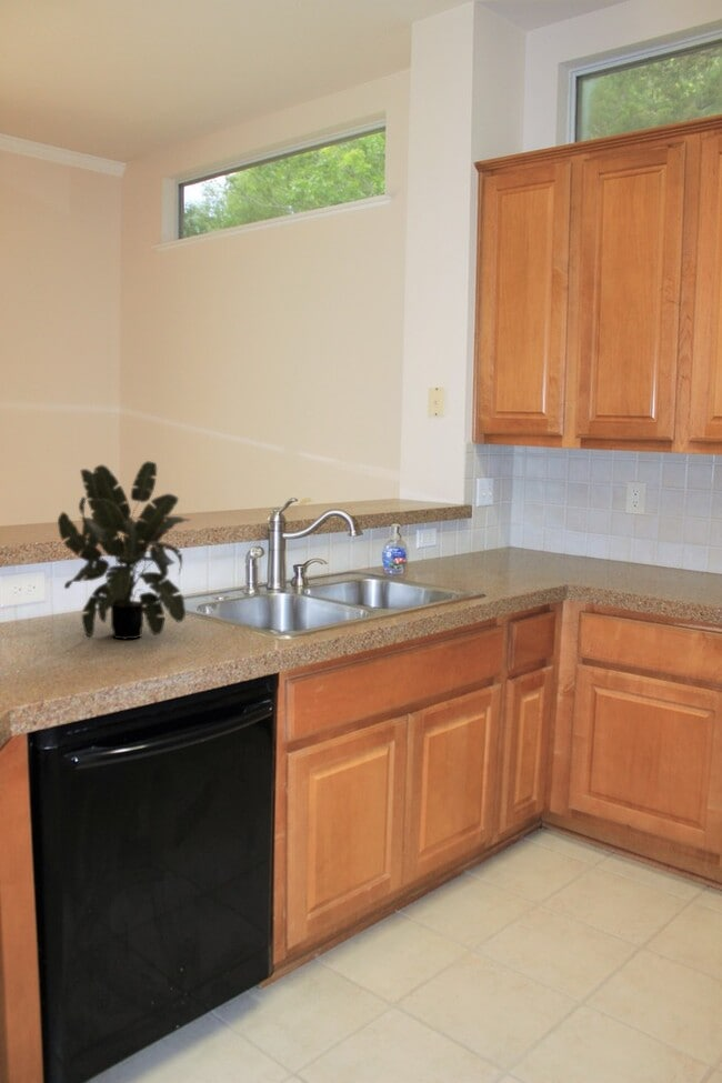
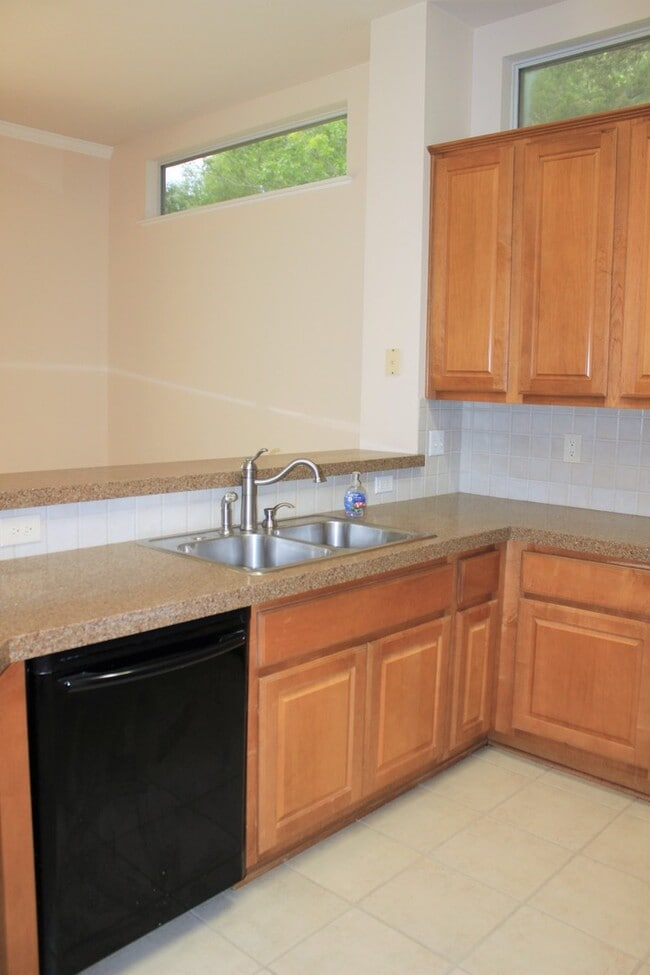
- potted plant (136, 550)
